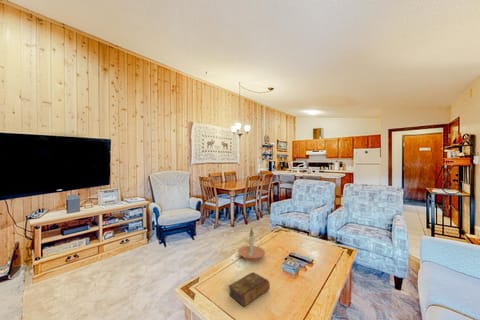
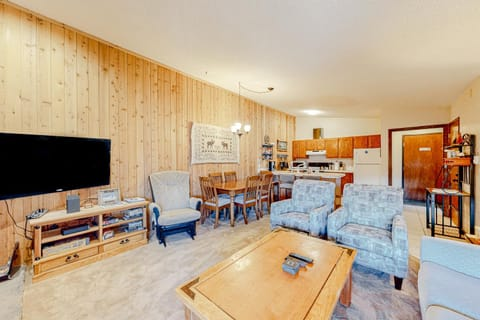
- candle holder (251, 242)
- book (249, 287)
